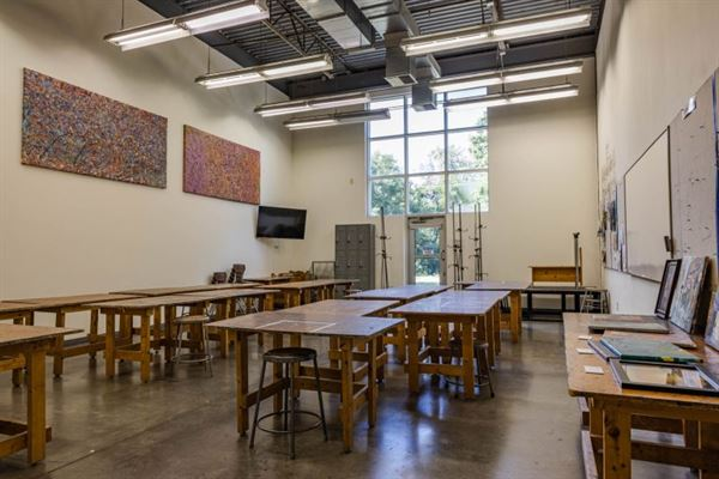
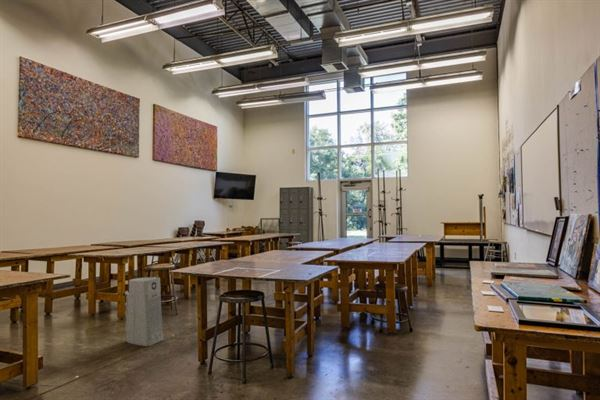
+ air purifier (143, 309)
